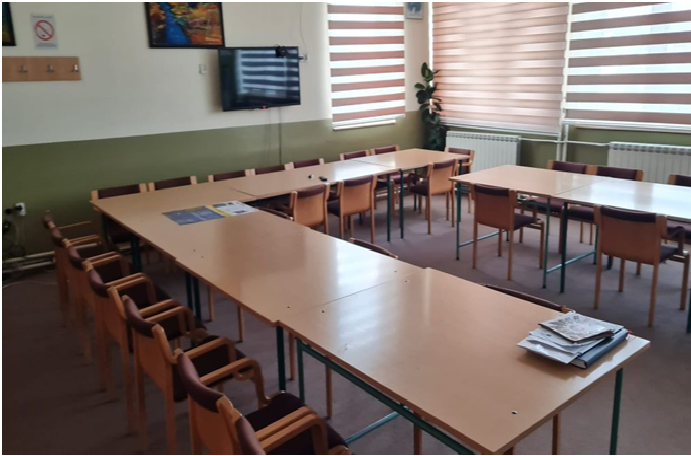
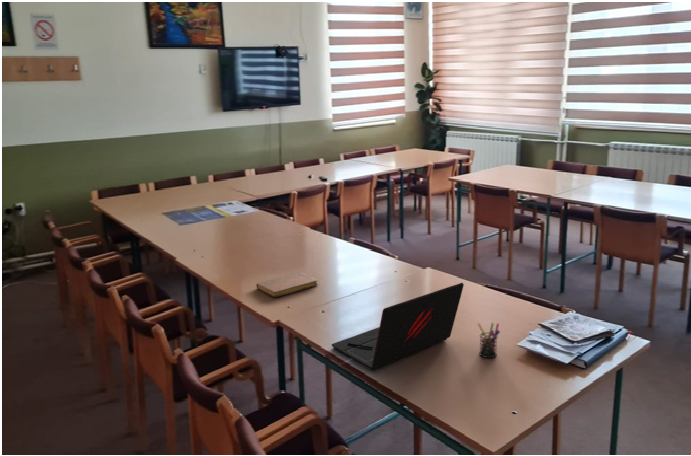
+ laptop (396, 316)
+ pen holder (490, 337)
+ notebook (287, 284)
